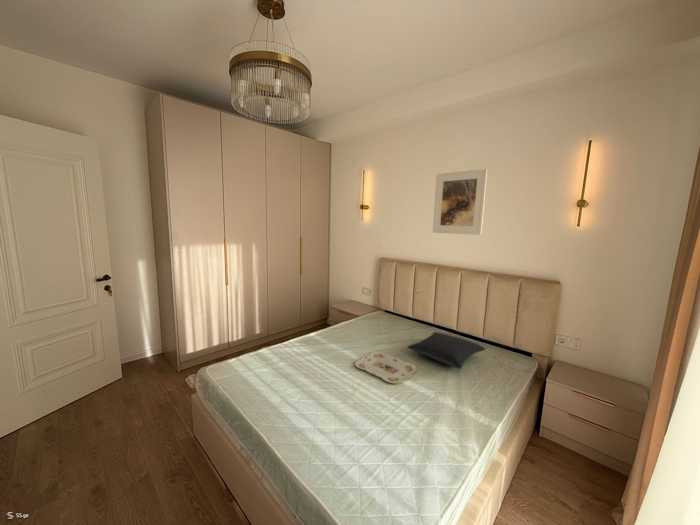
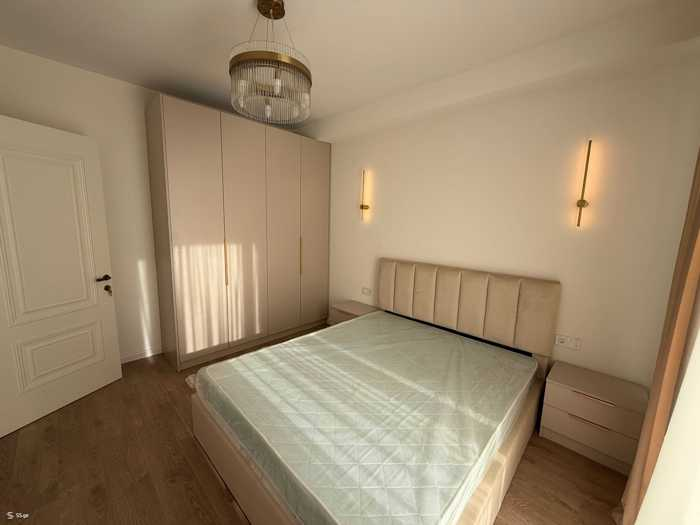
- serving tray (385, 366)
- pillow (446, 347)
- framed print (458, 203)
